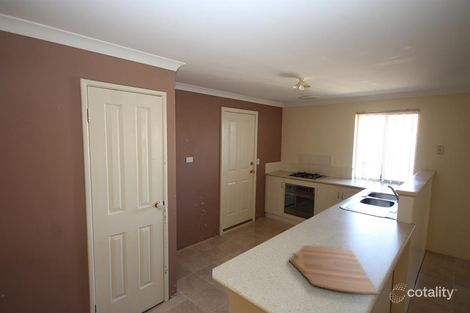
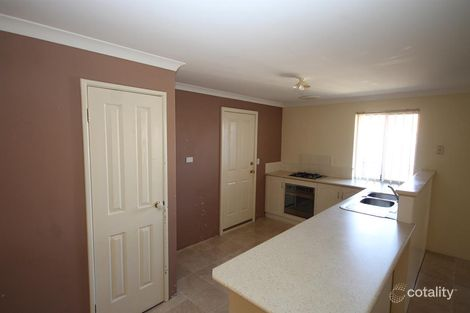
- cutting board (324, 262)
